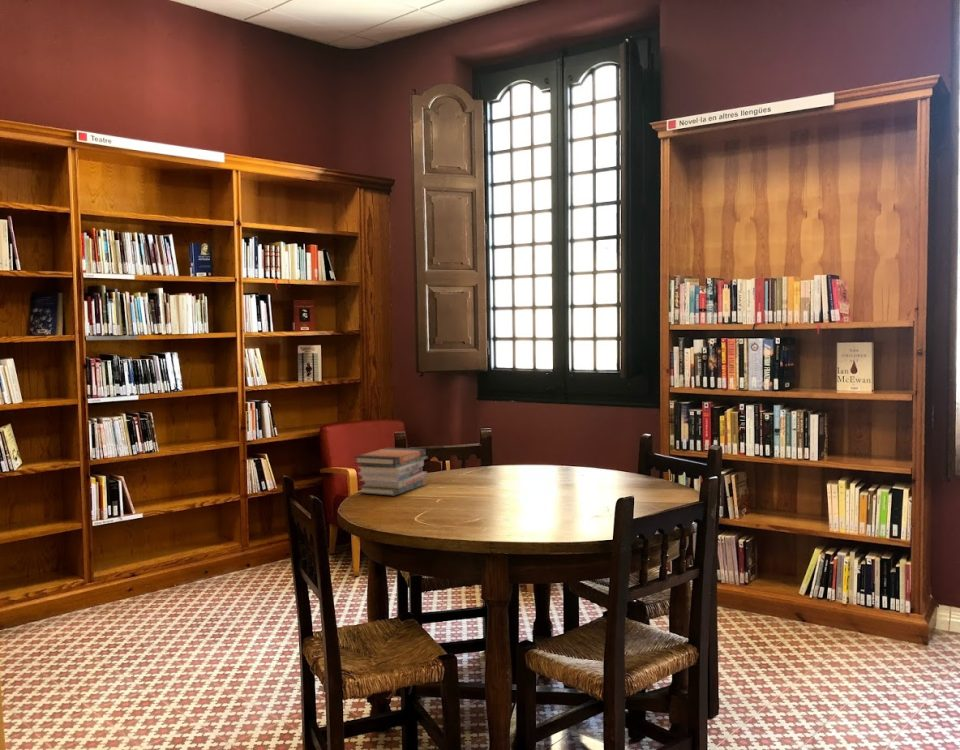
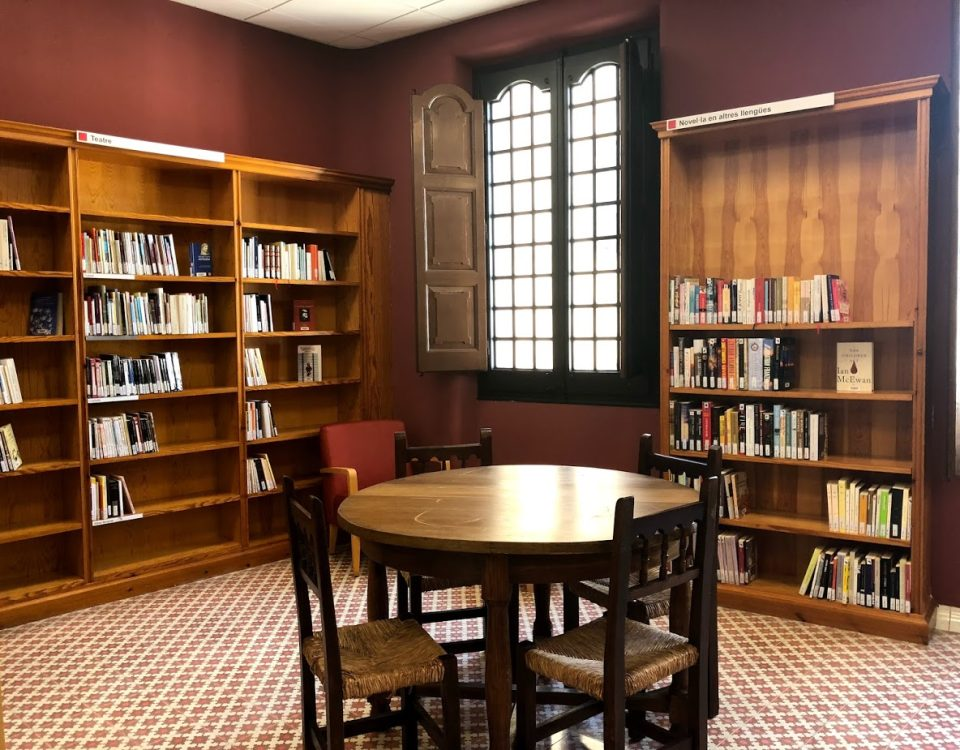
- book stack (392, 470)
